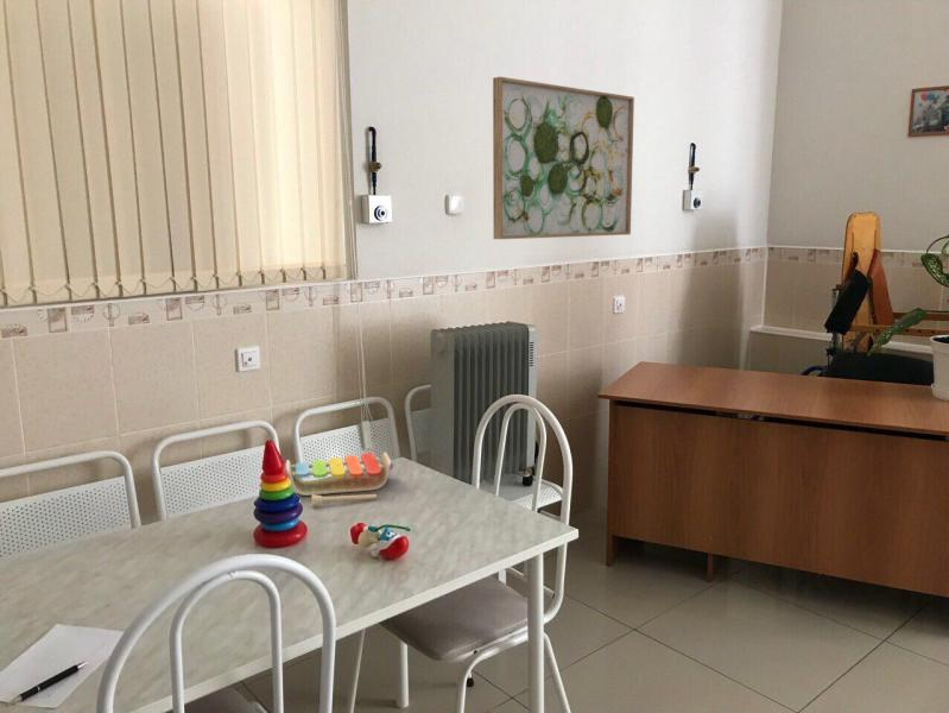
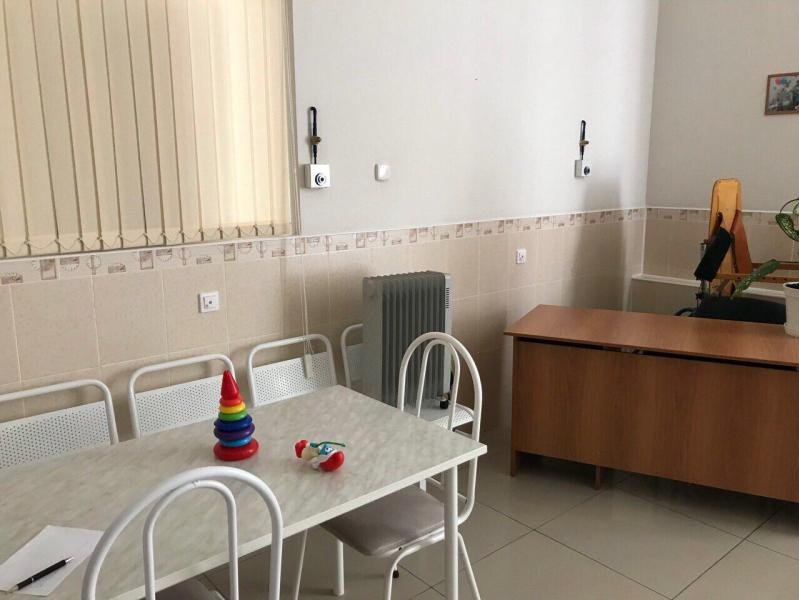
- toy xylophone (341, 477)
- wall art (570, 163)
